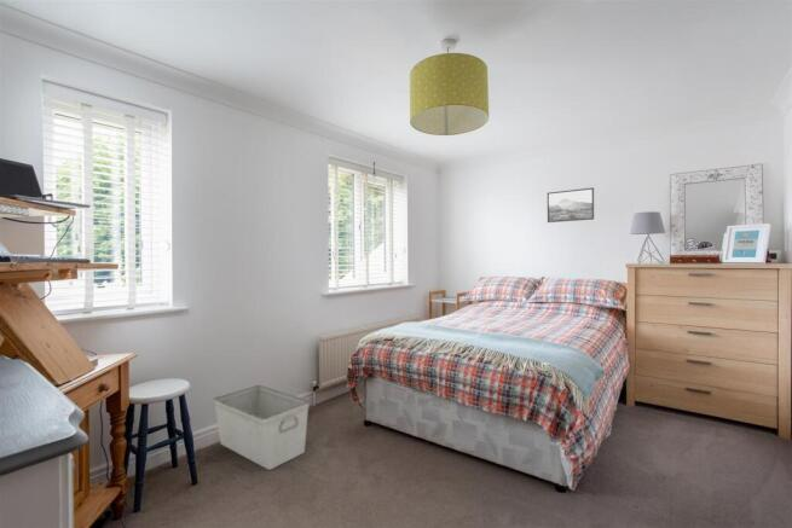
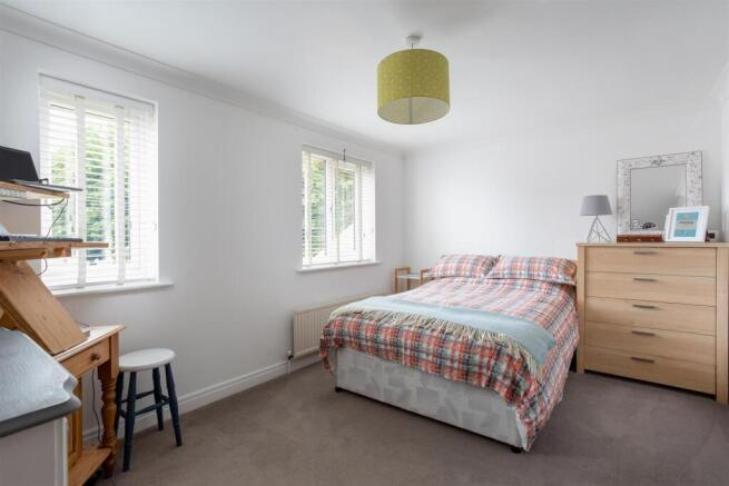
- storage bin (260, 423)
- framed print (570, 205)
